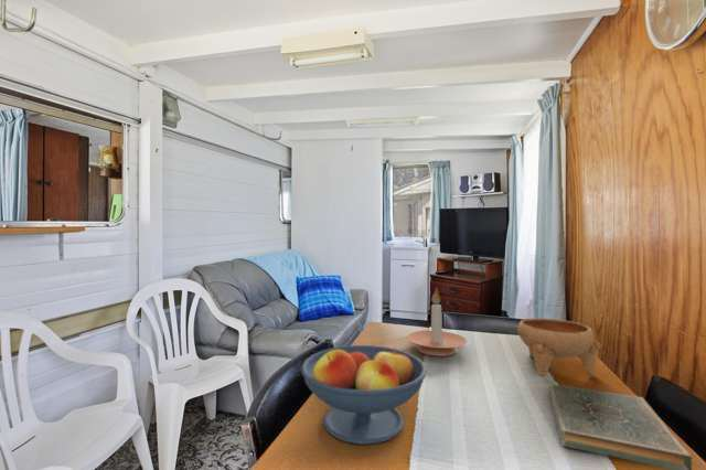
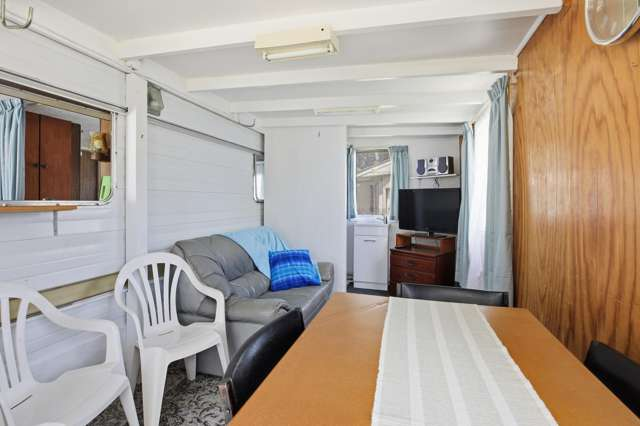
- fruit bowl (363, 382)
- candle holder (436, 318)
- book (606, 419)
- bowl (557, 346)
